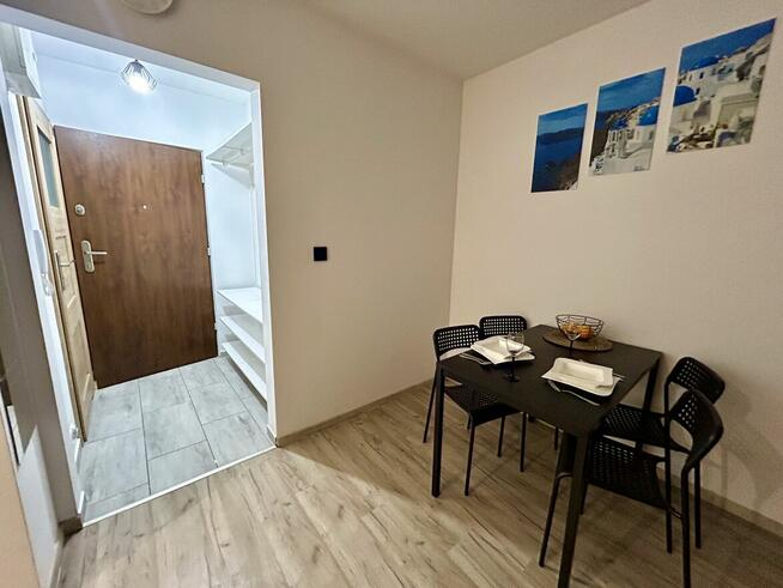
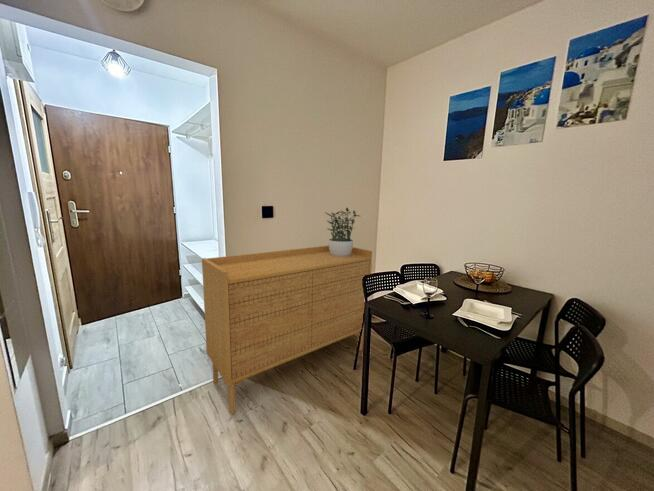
+ potted plant (342, 231)
+ sideboard (296, 311)
